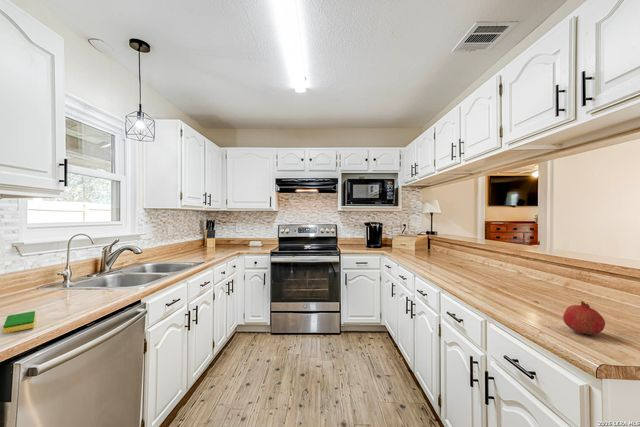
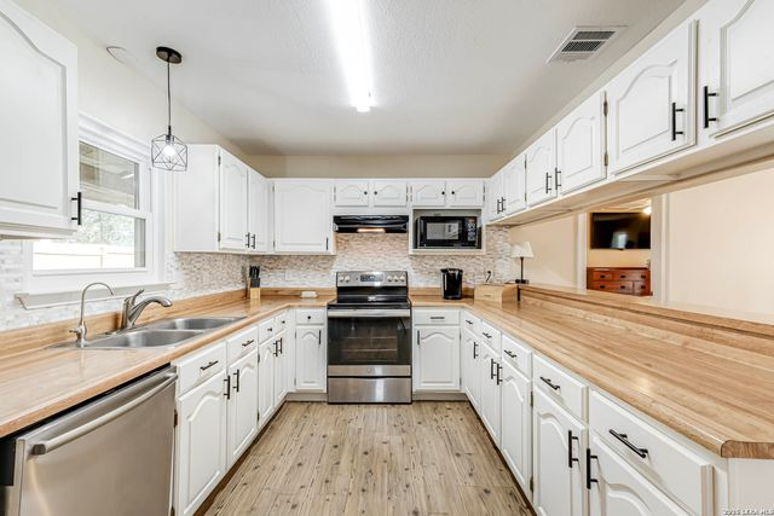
- fruit (582, 316)
- dish sponge (20, 321)
